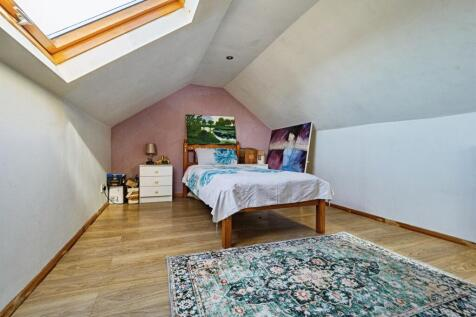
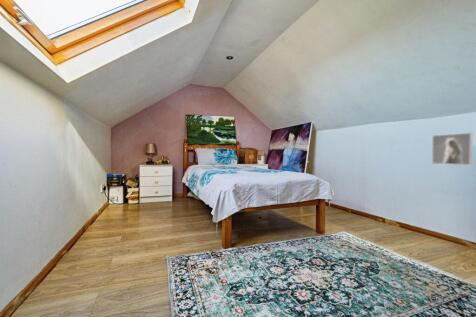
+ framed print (450, 149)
